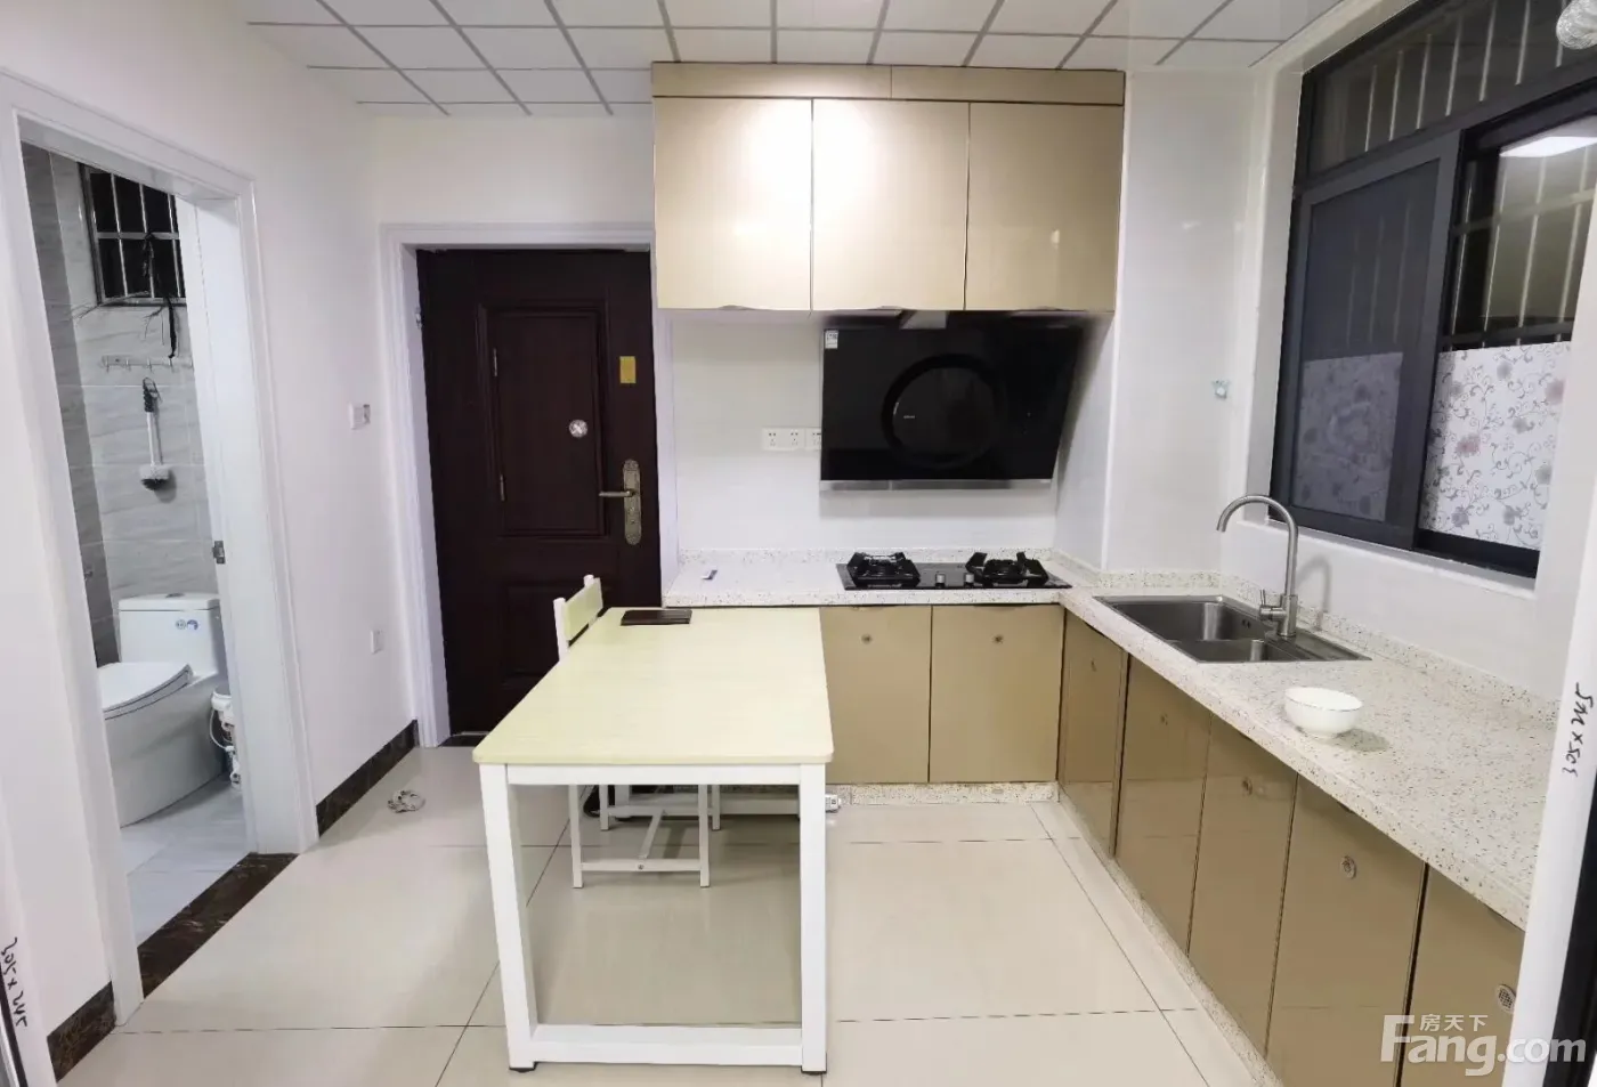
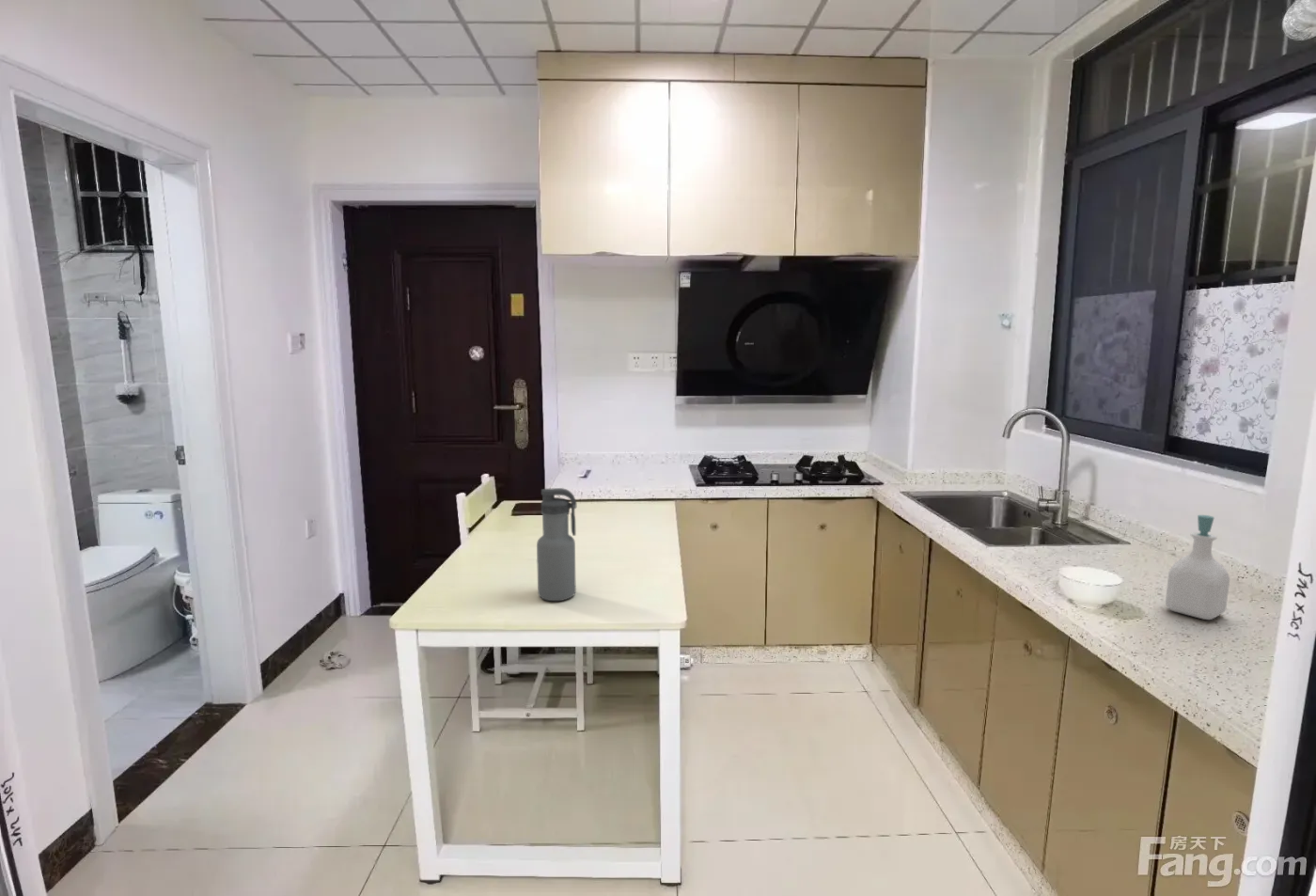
+ water bottle (556, 542)
+ soap bottle (1199, 564)
